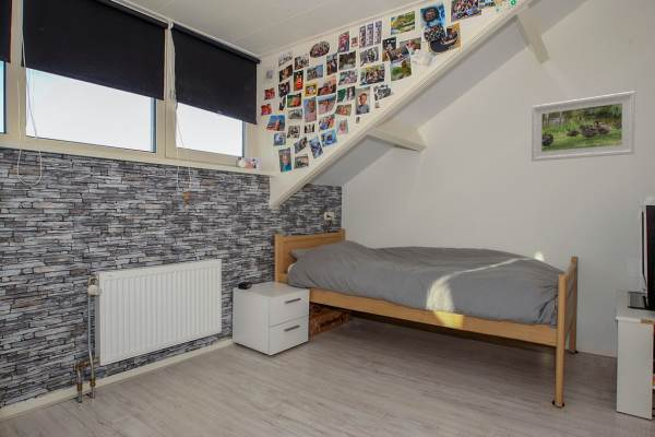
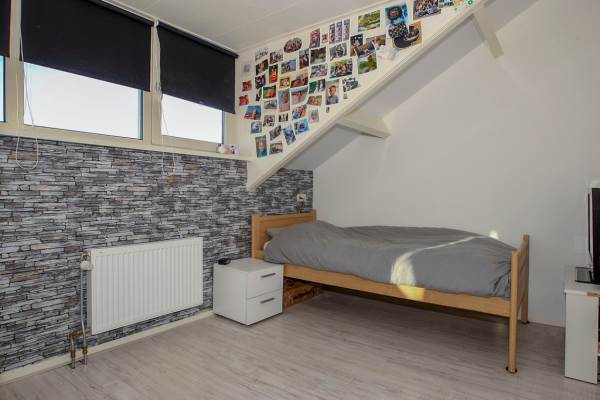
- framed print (580, 128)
